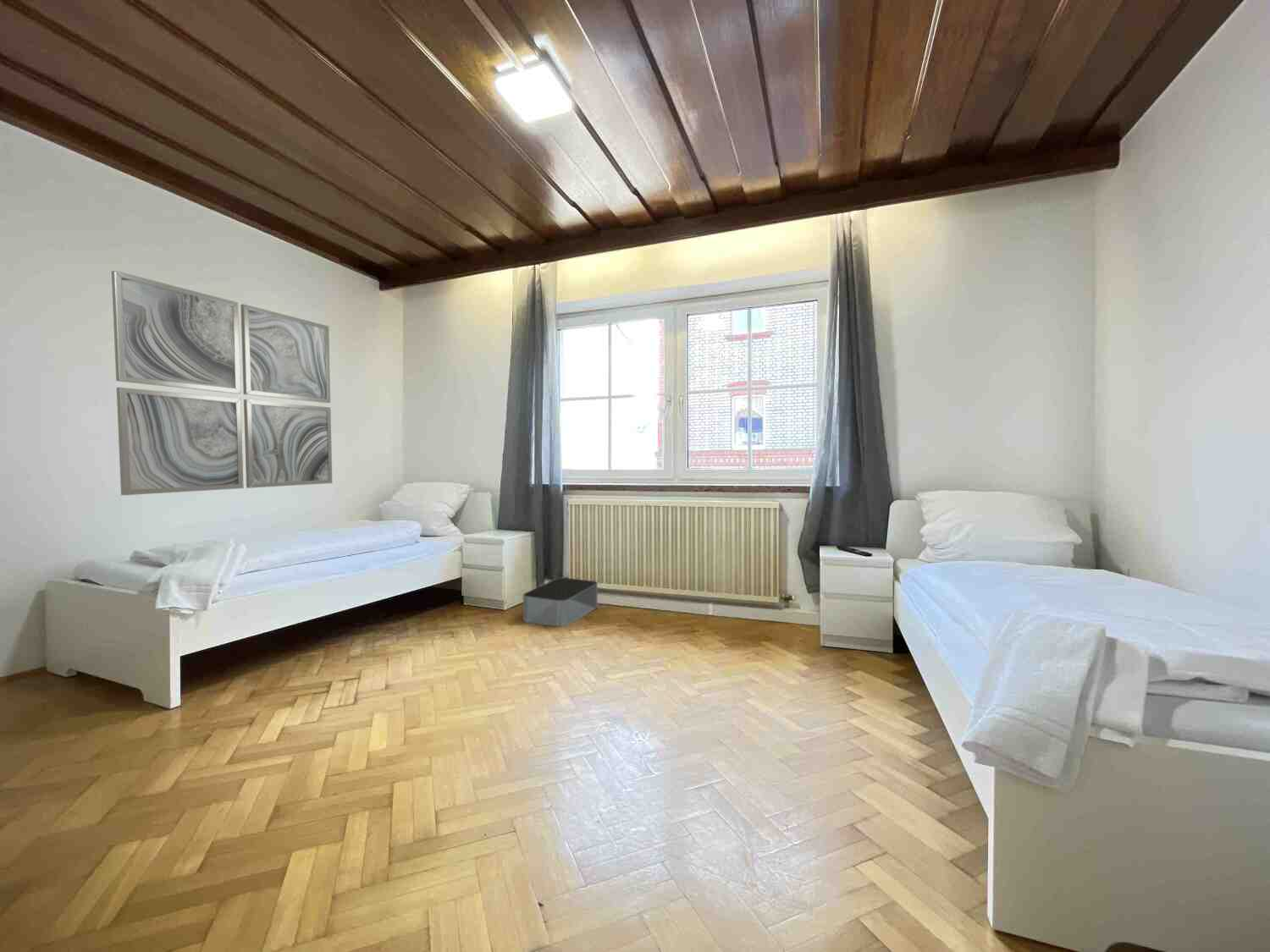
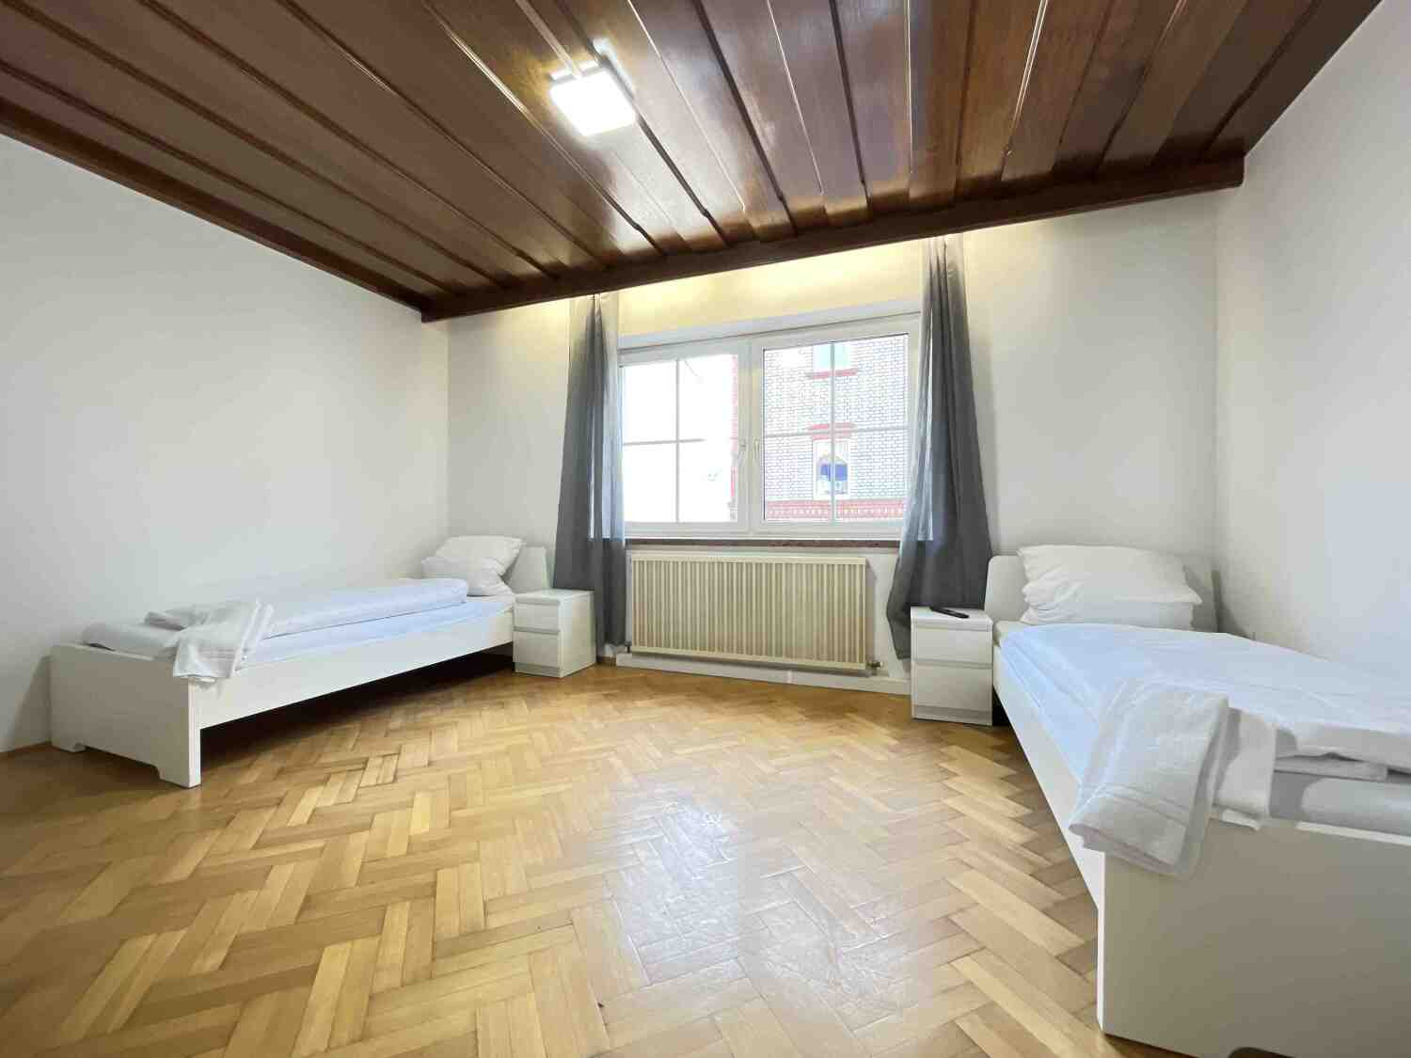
- storage bin (561, 601)
- wall art (240, 399)
